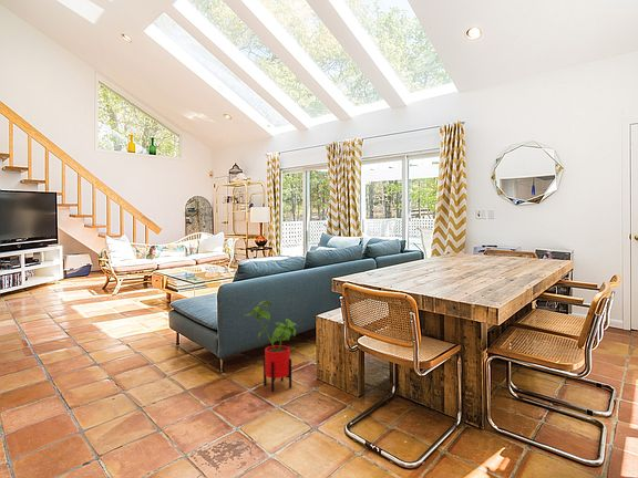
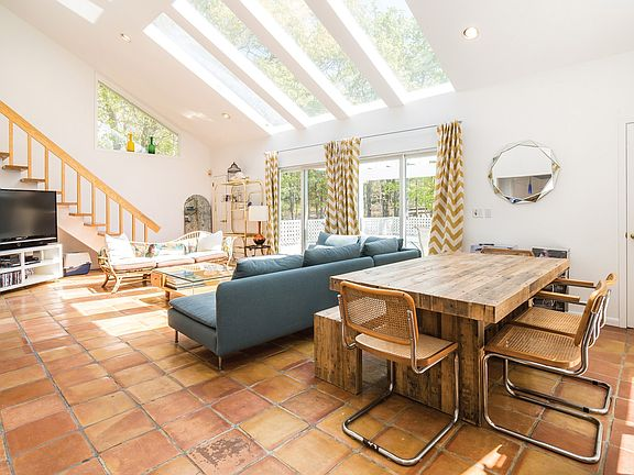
- house plant (274, 342)
